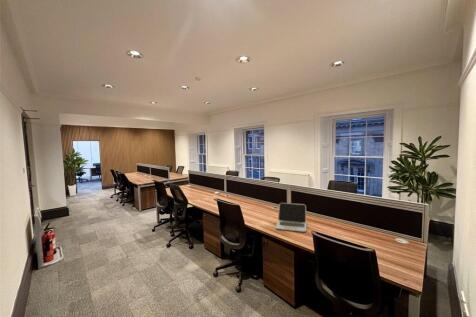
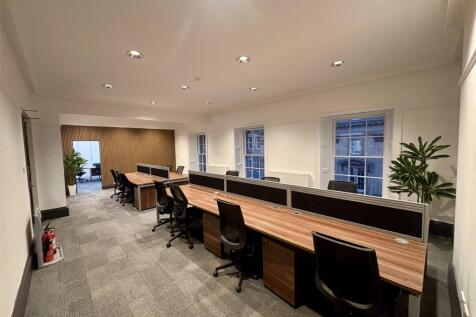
- laptop (291, 216)
